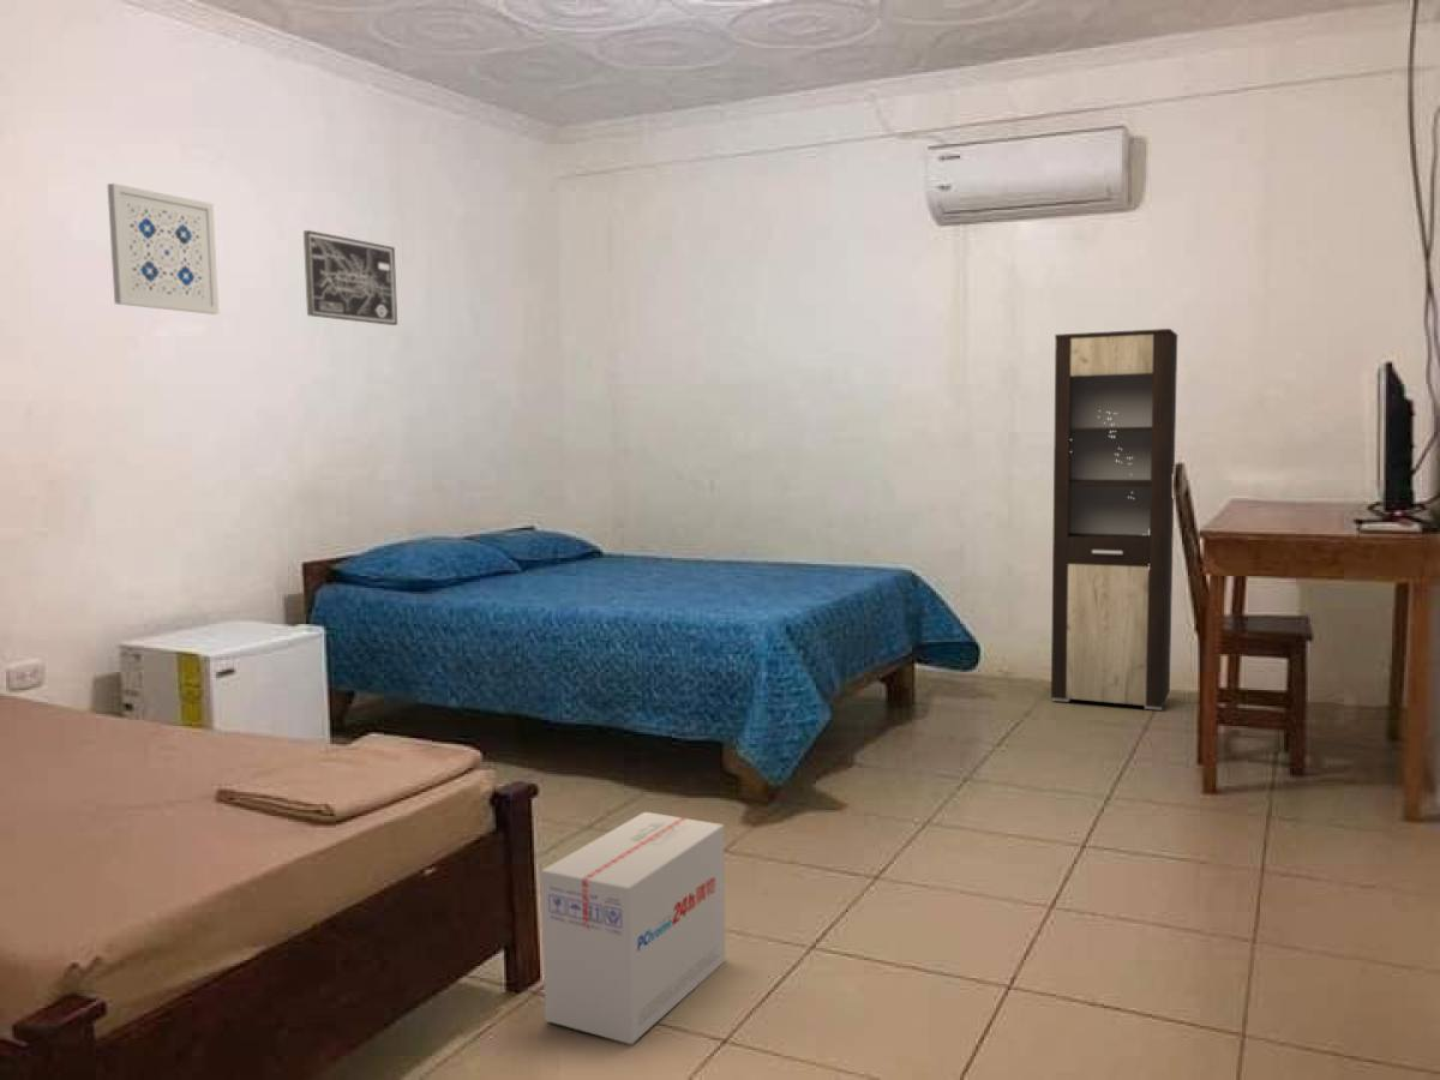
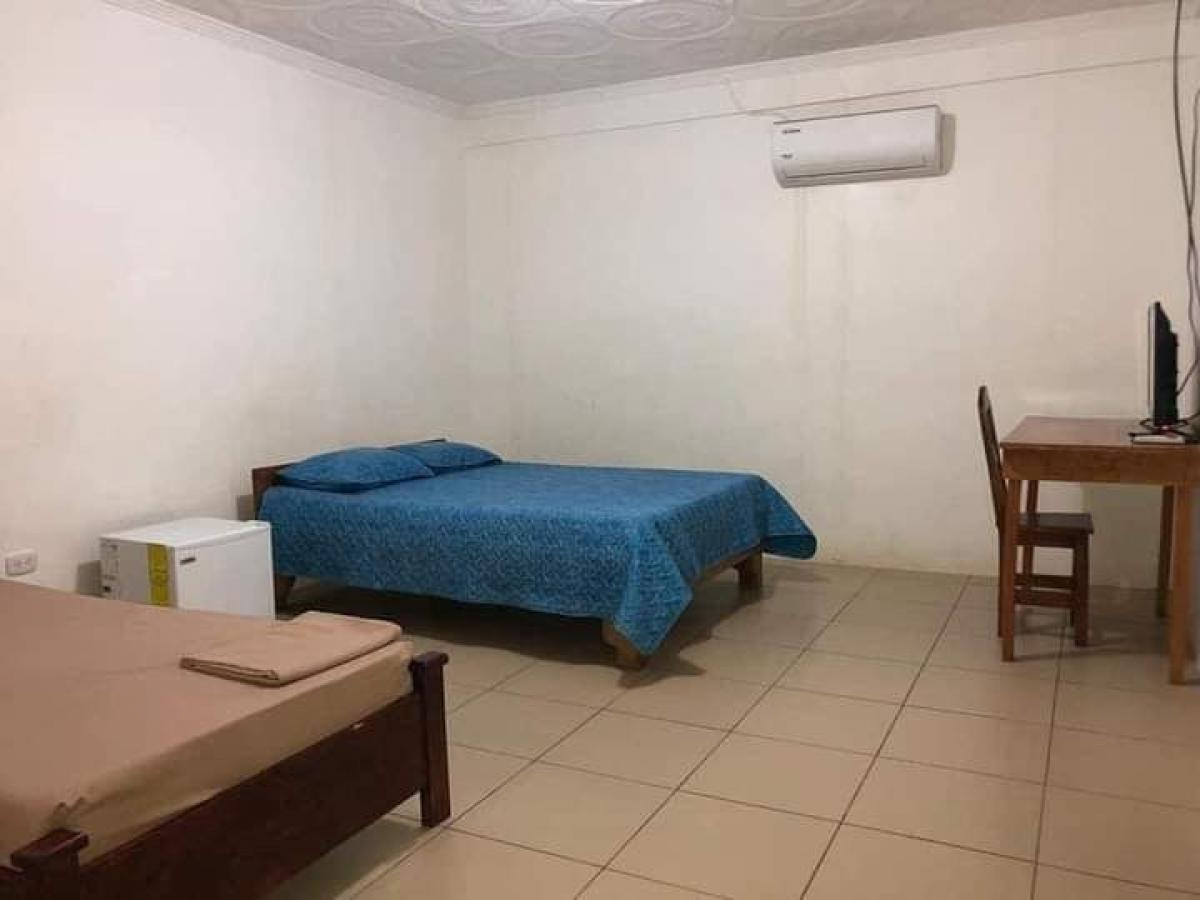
- cabinet (1114, 518)
- wall art (352, 280)
- wall art (166, 251)
- cardboard box (638, 918)
